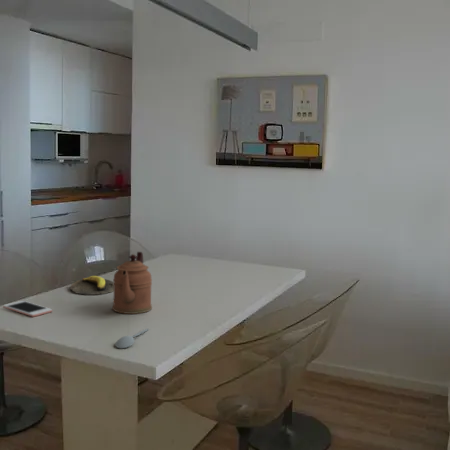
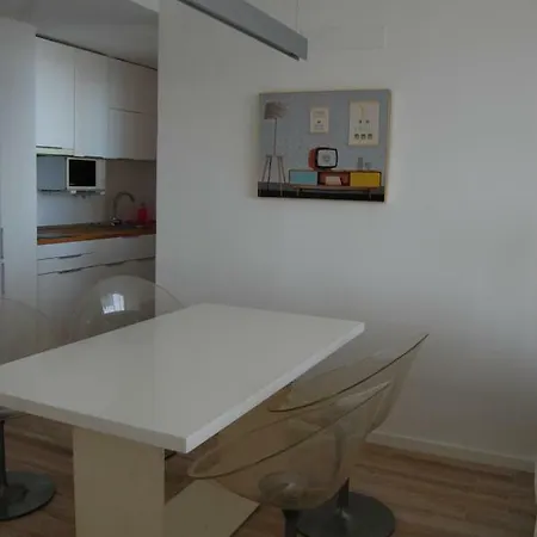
- coffeepot (132, 280)
- banana (93, 283)
- spoon (134, 335)
- cell phone (27, 308)
